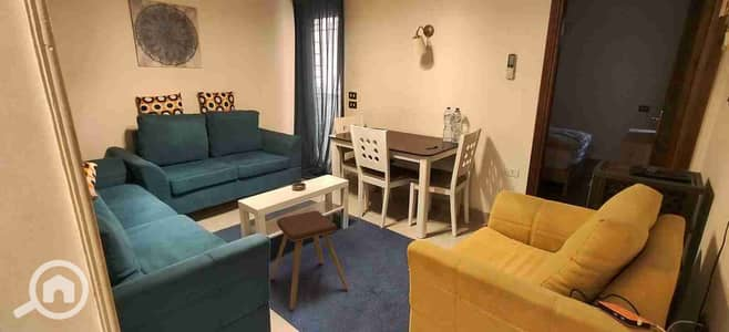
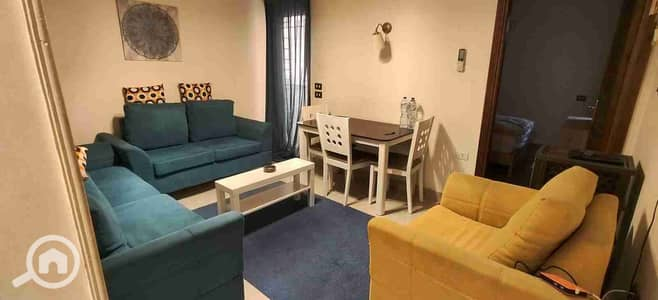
- music stool (300, 253)
